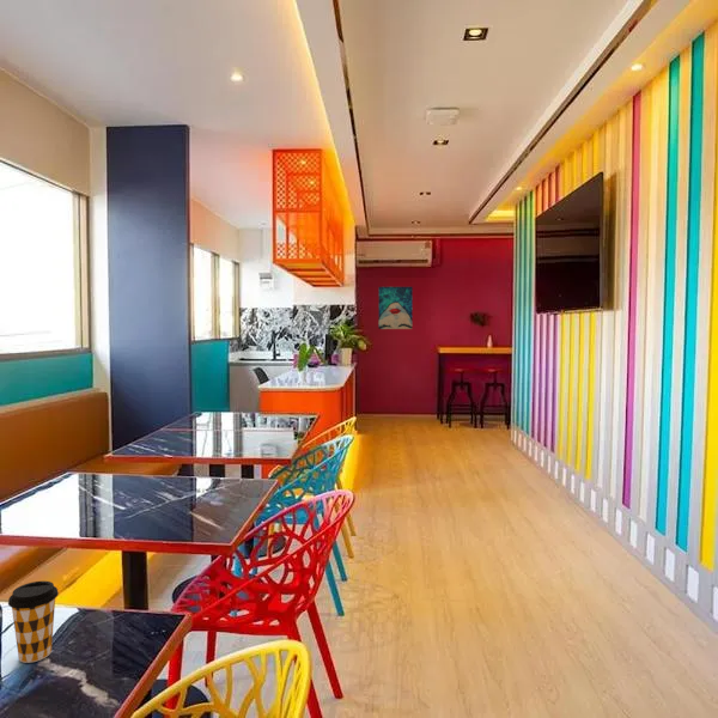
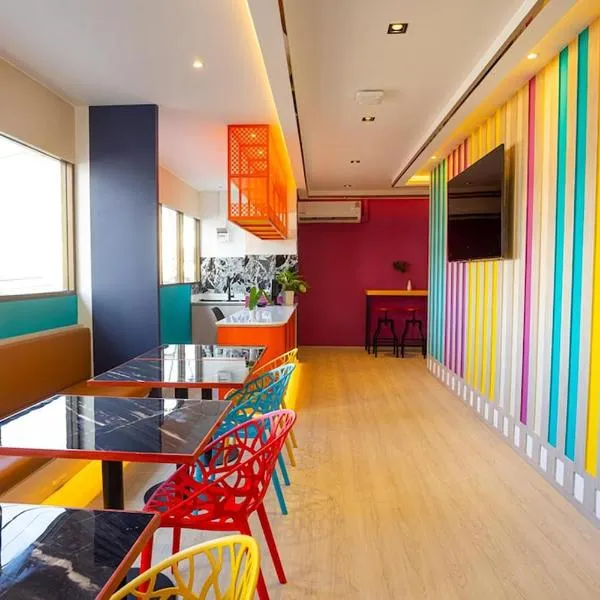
- wall art (395, 308)
- coffee cup (34, 621)
